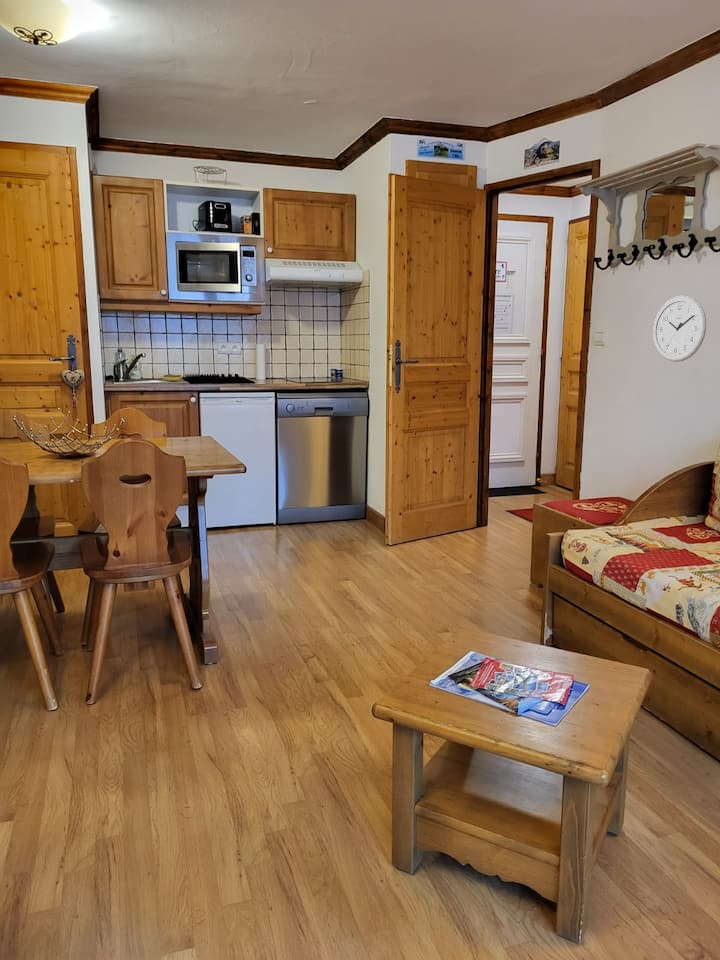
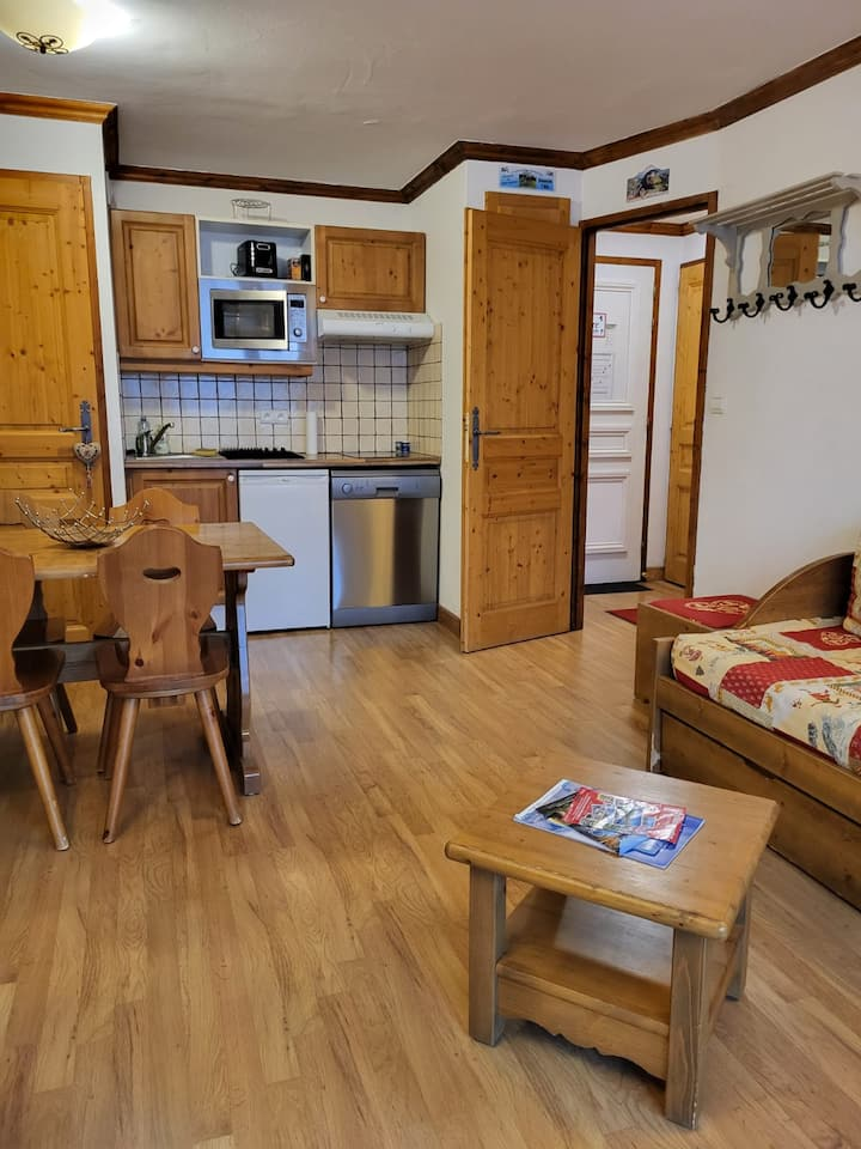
- wall clock (677, 328)
